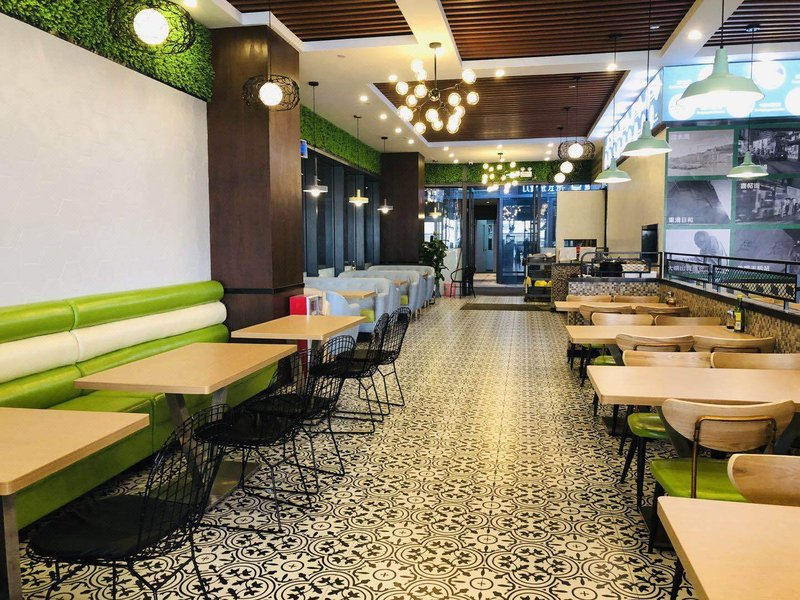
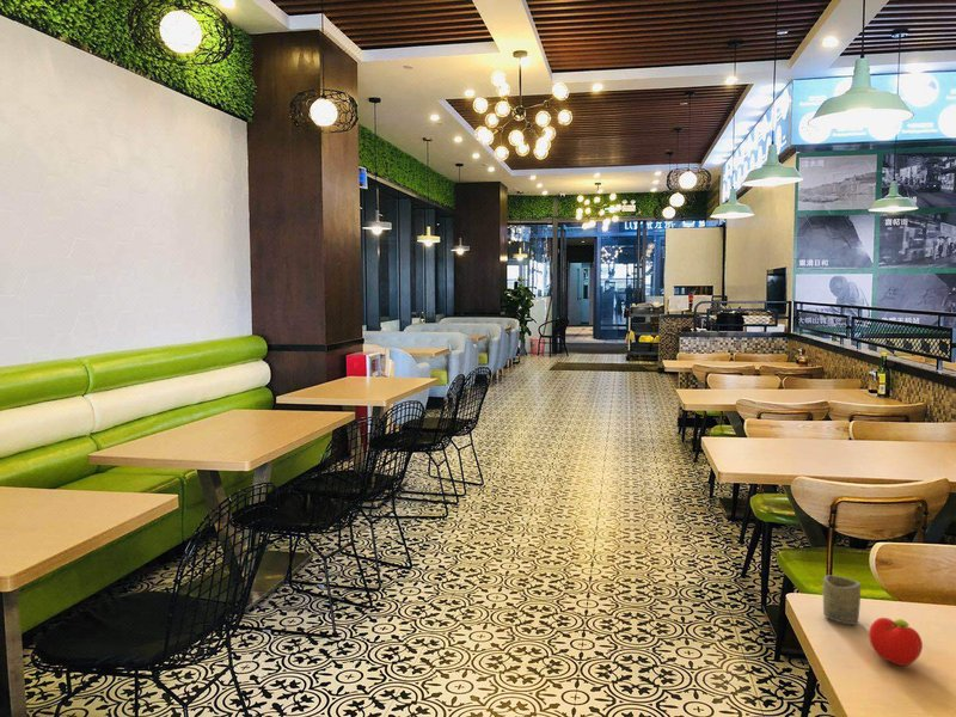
+ fruit (895, 638)
+ cup (841, 599)
